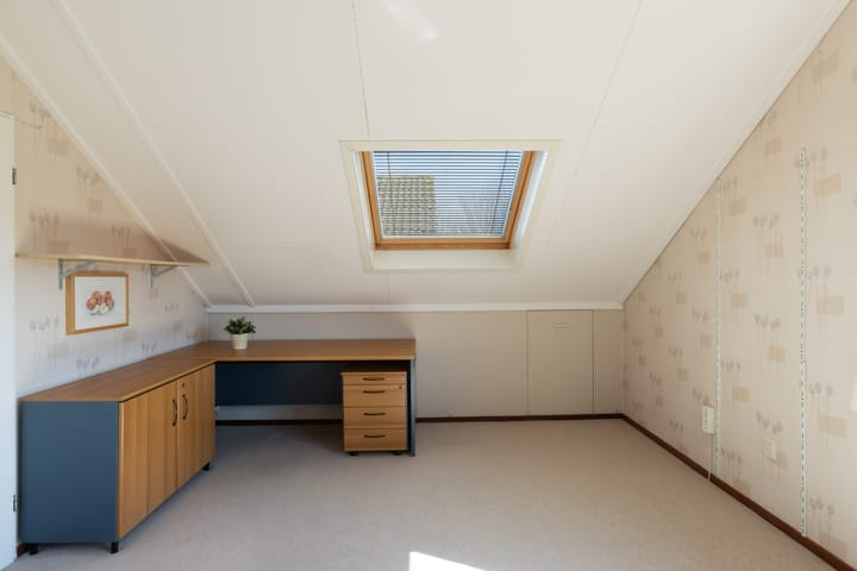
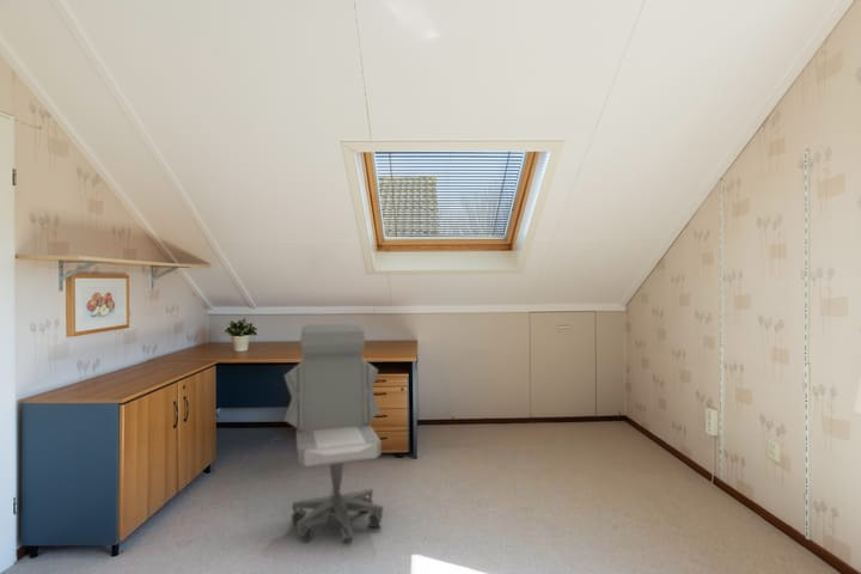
+ office chair (336, 425)
